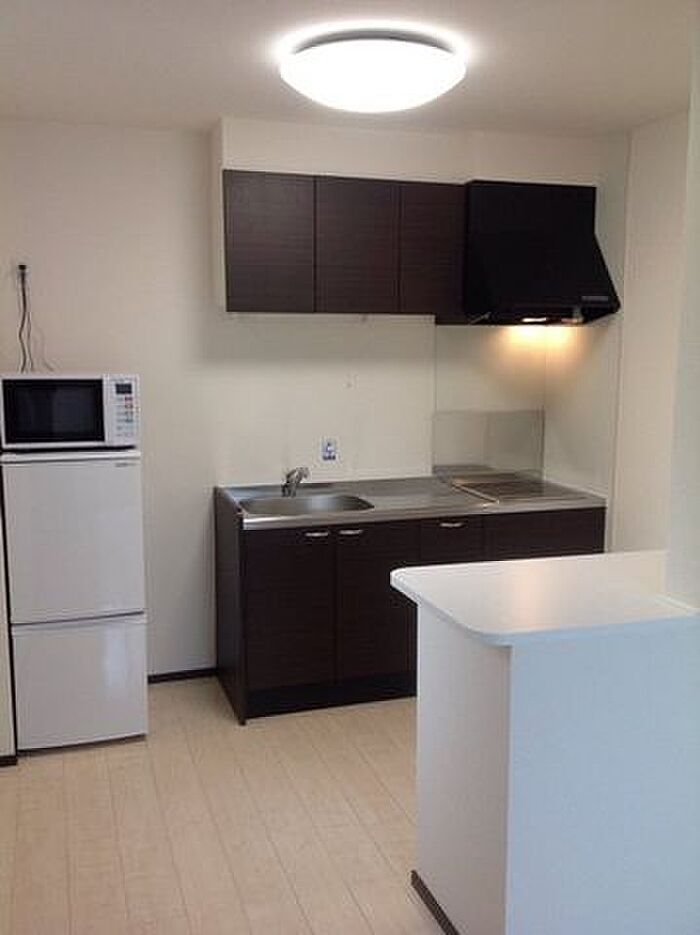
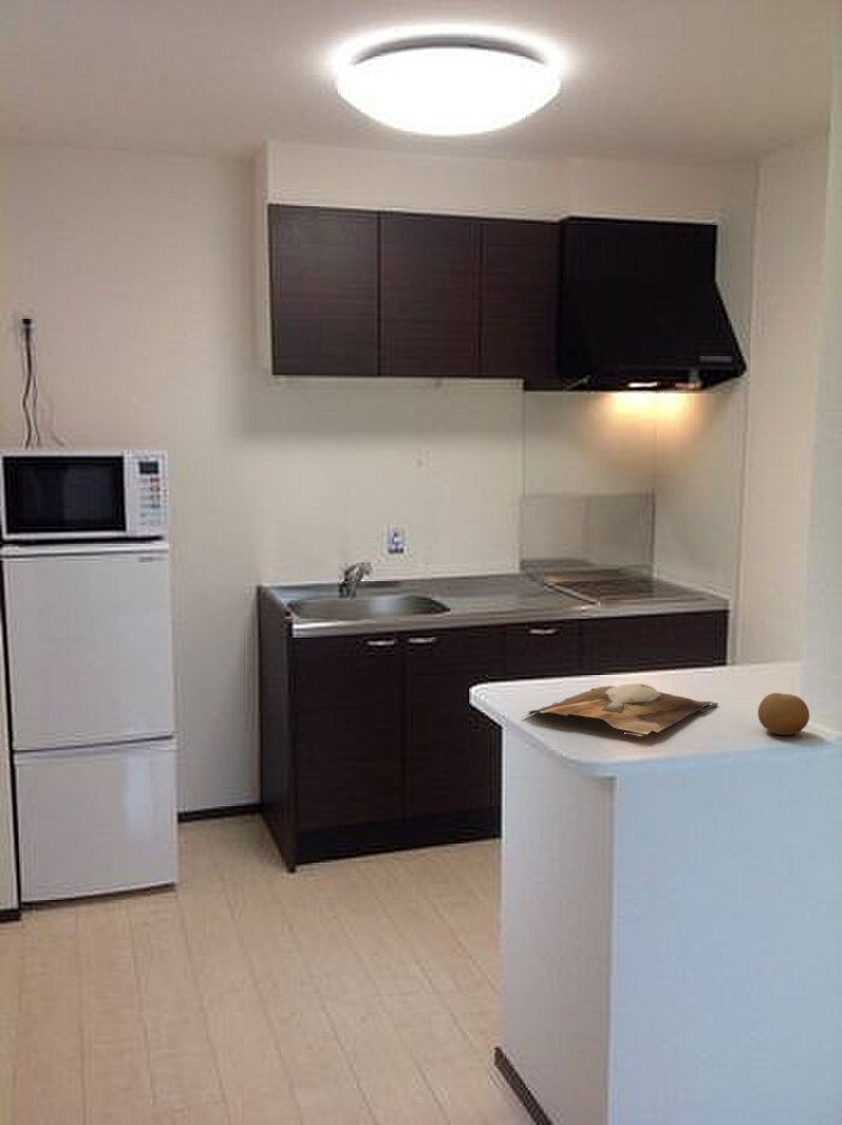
+ fruit (783, 712)
+ cutting board (623, 699)
